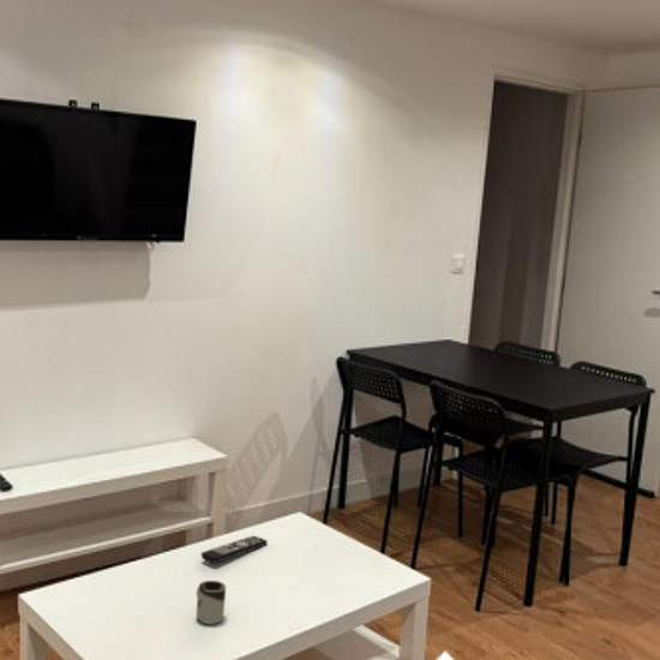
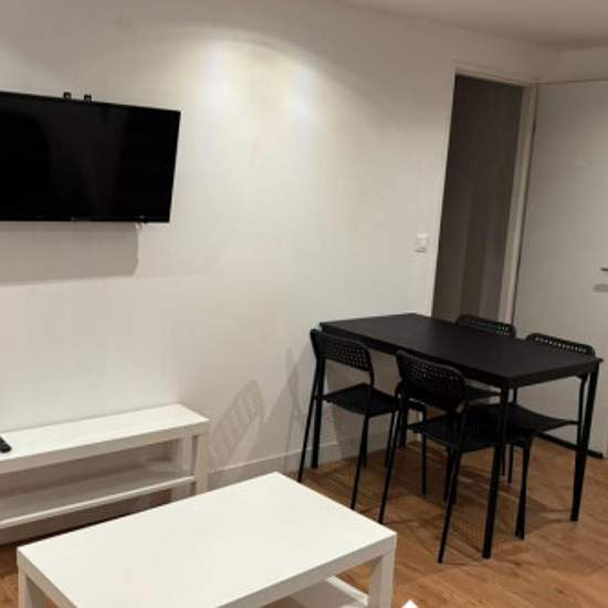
- remote control (234, 548)
- cup (208, 600)
